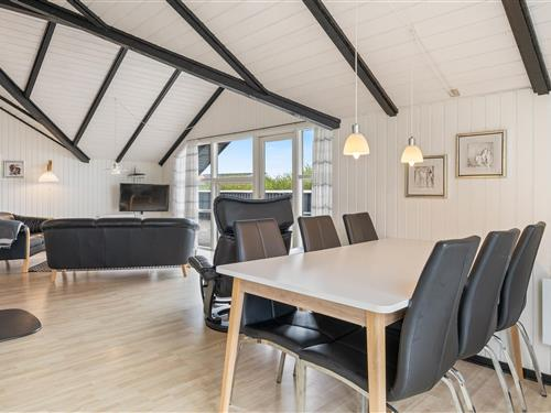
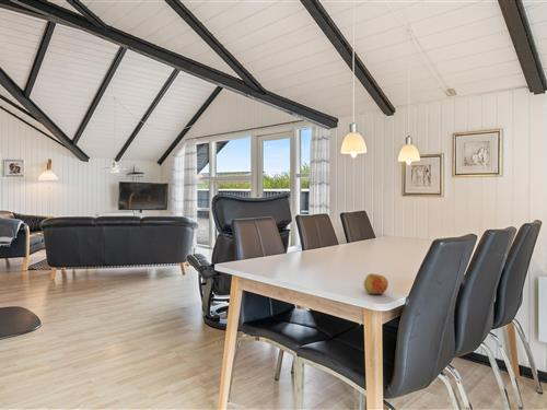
+ apple (375, 283)
